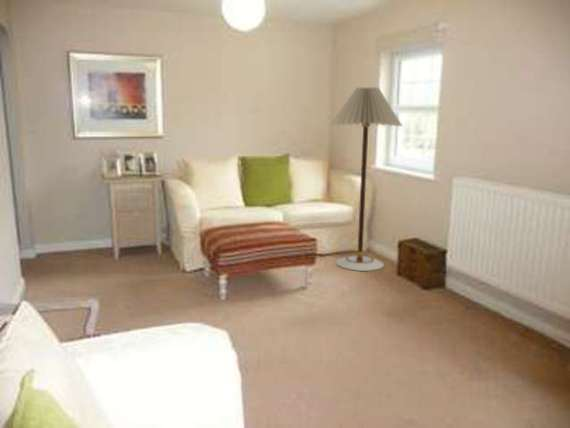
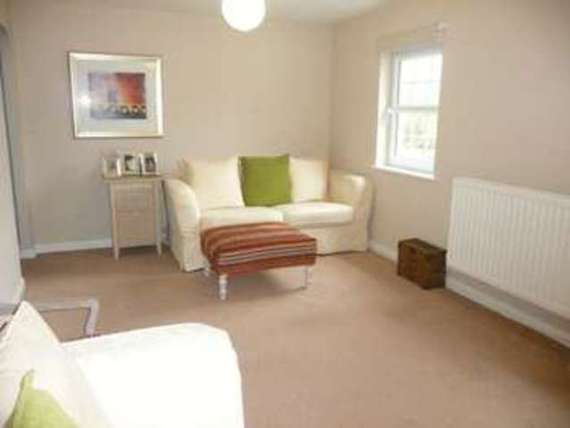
- floor lamp (363, 178)
